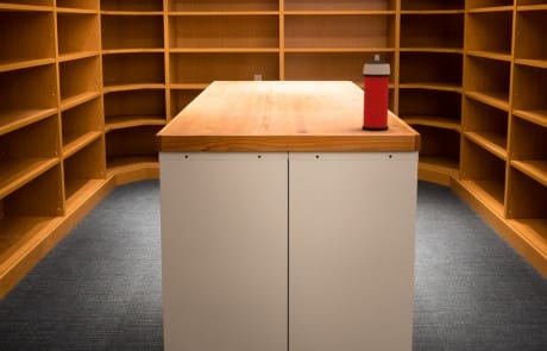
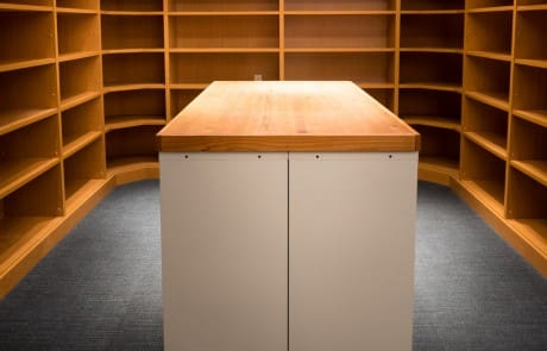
- spray can (376, 92)
